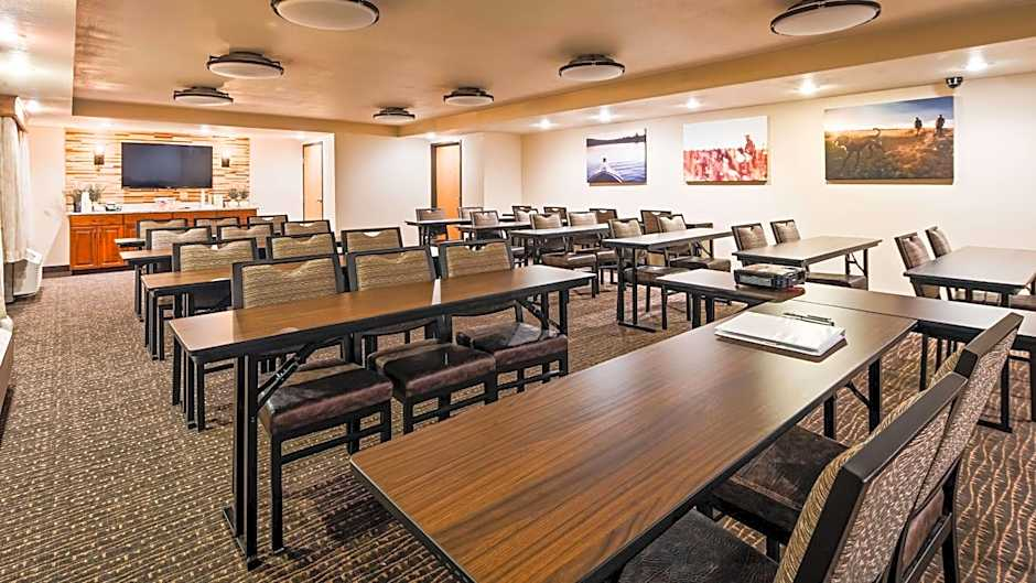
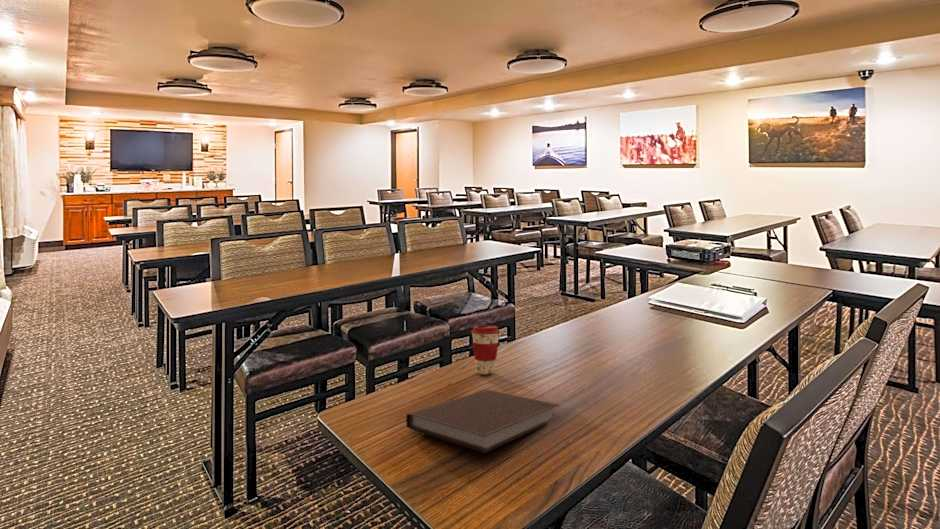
+ coffee cup (485, 349)
+ notebook (484, 416)
